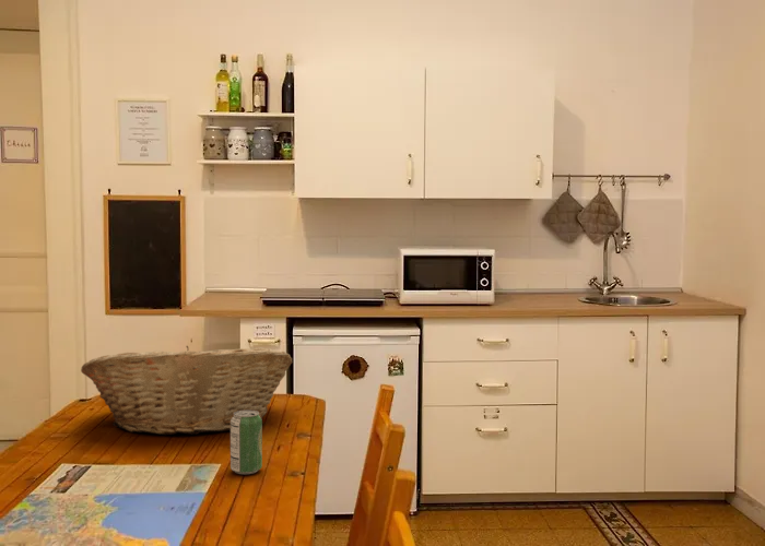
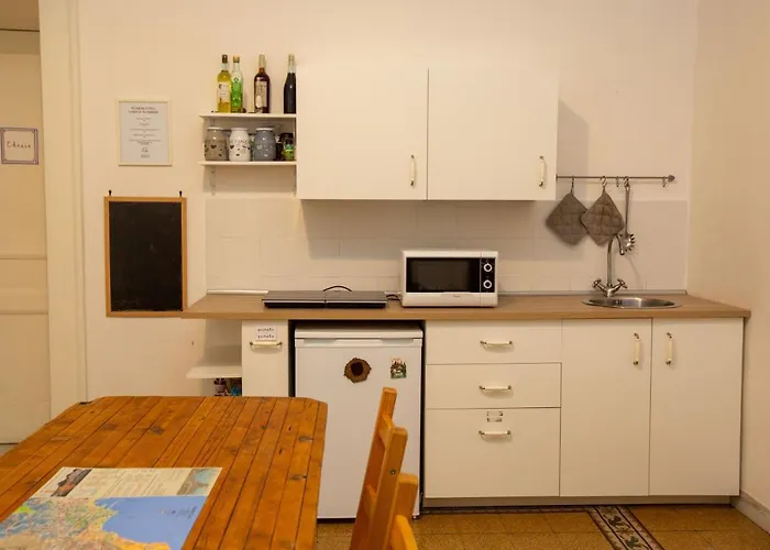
- fruit basket (190, 381)
- beverage can (246, 441)
